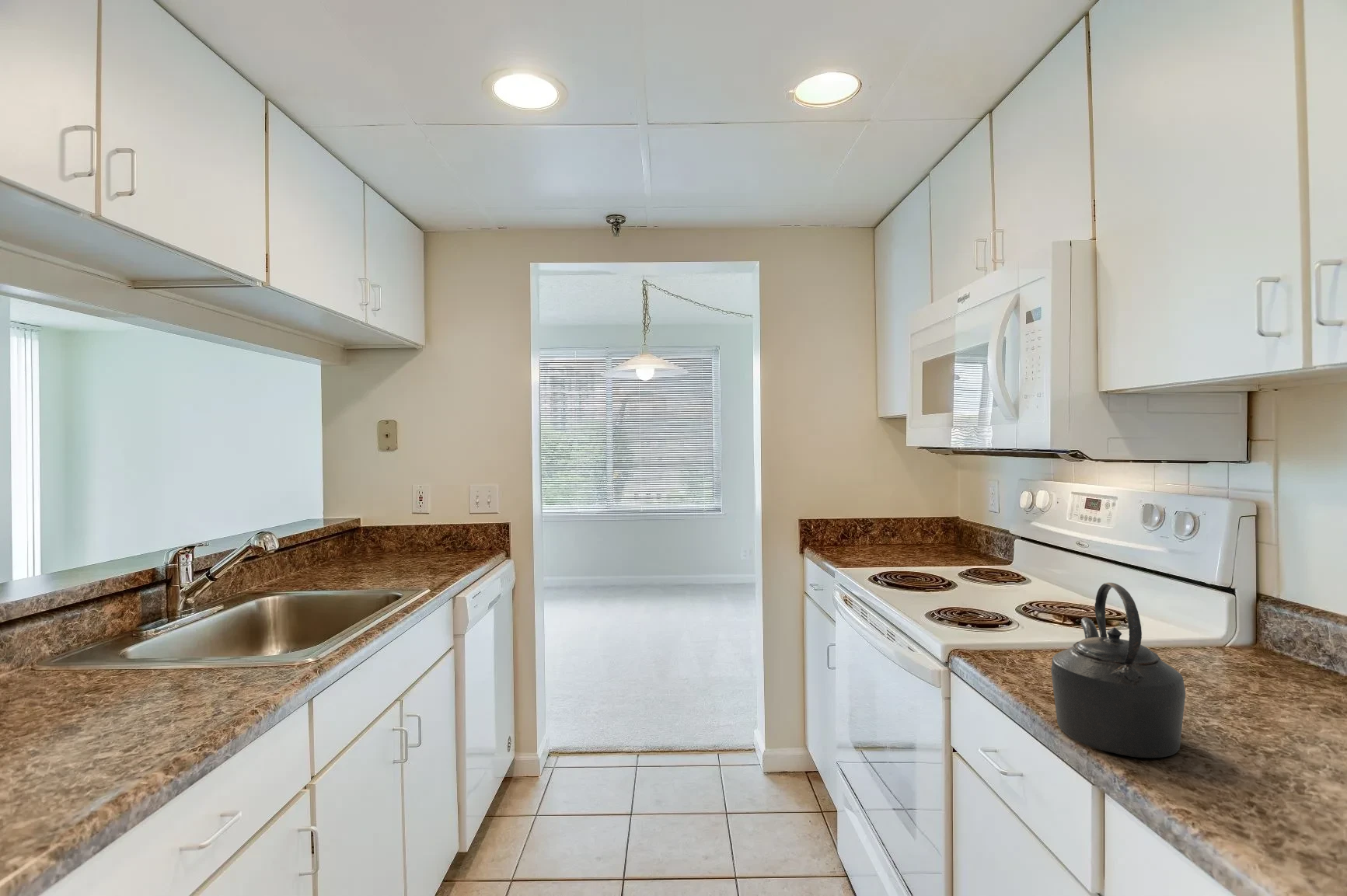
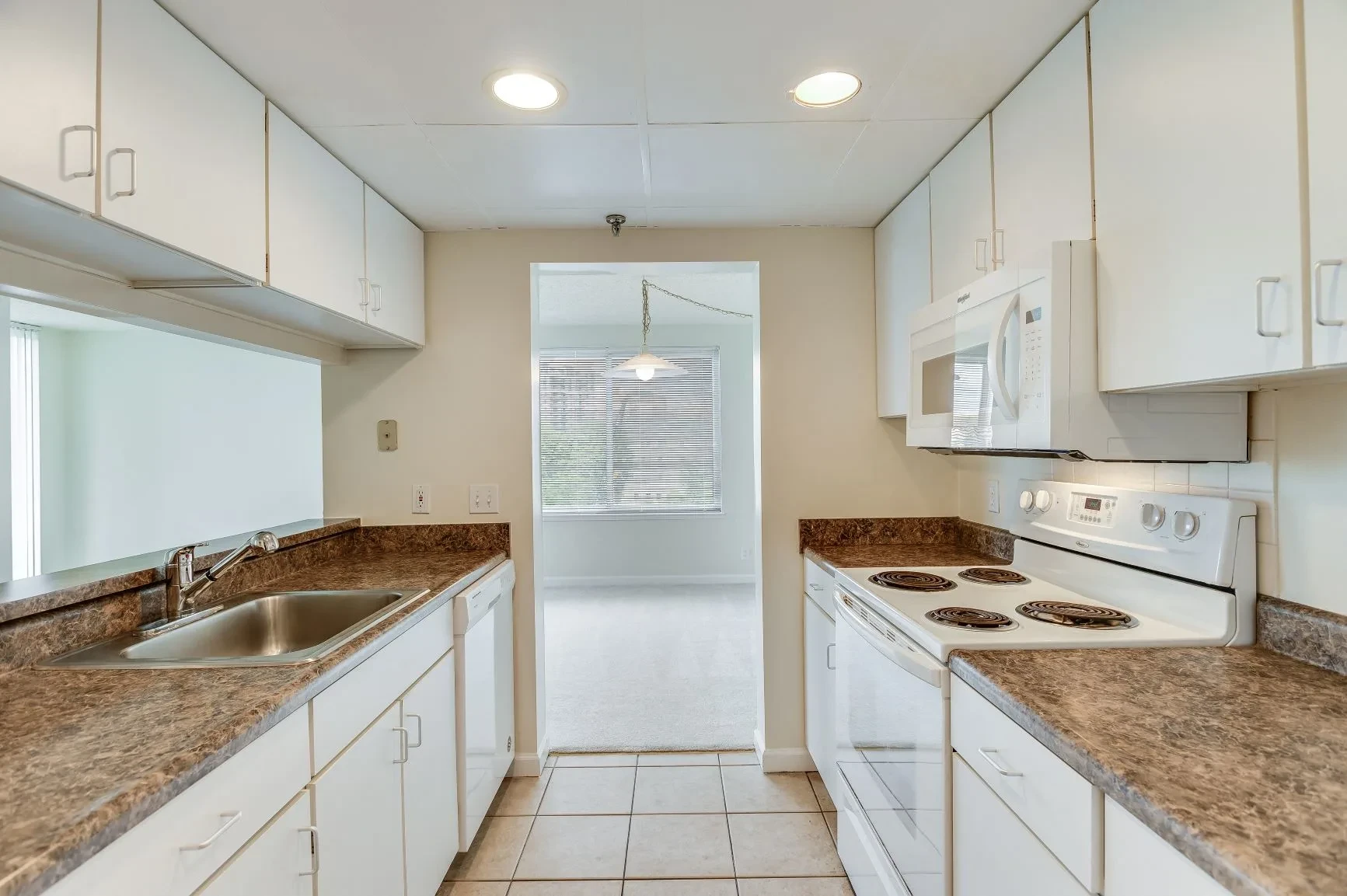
- kettle (1107, 651)
